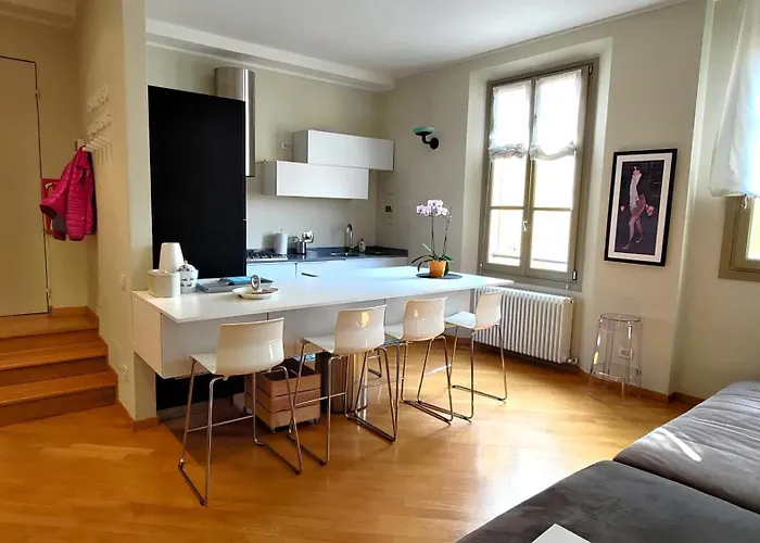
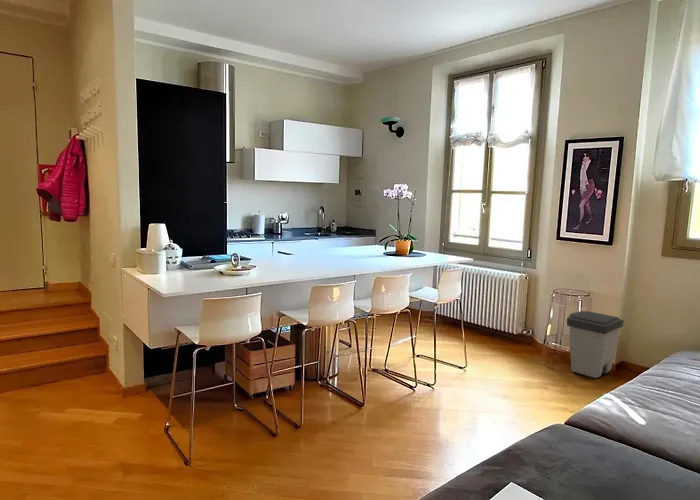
+ trash can (592, 343)
